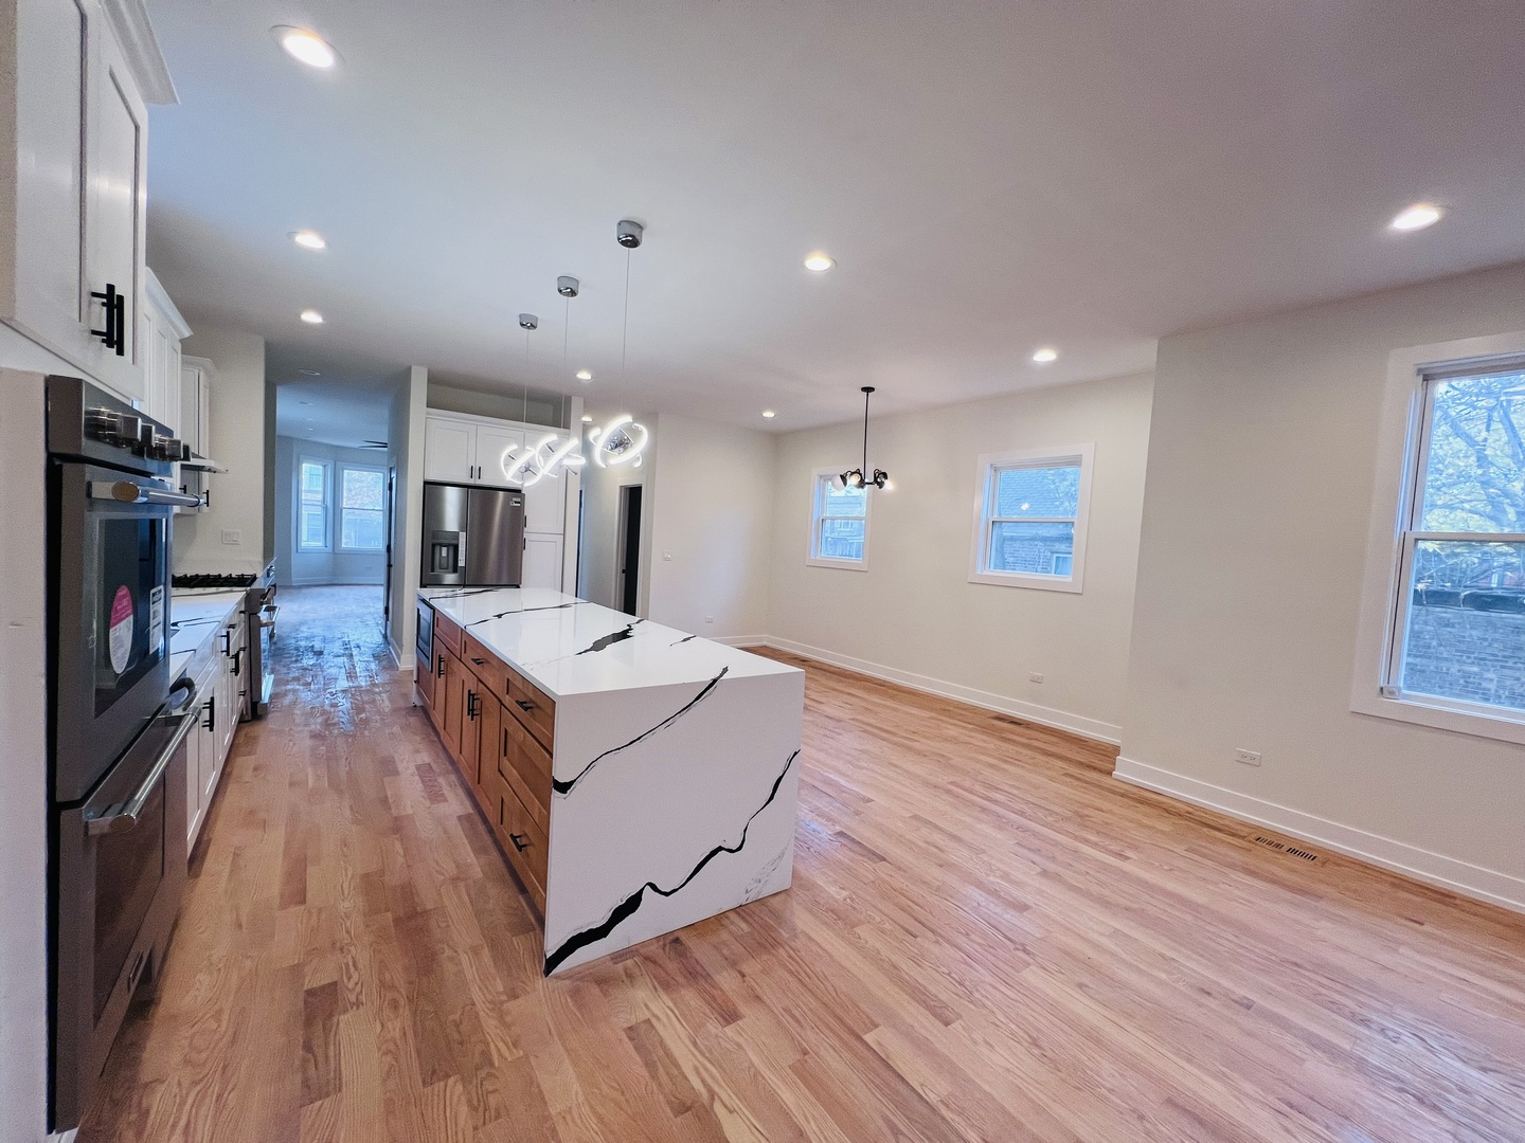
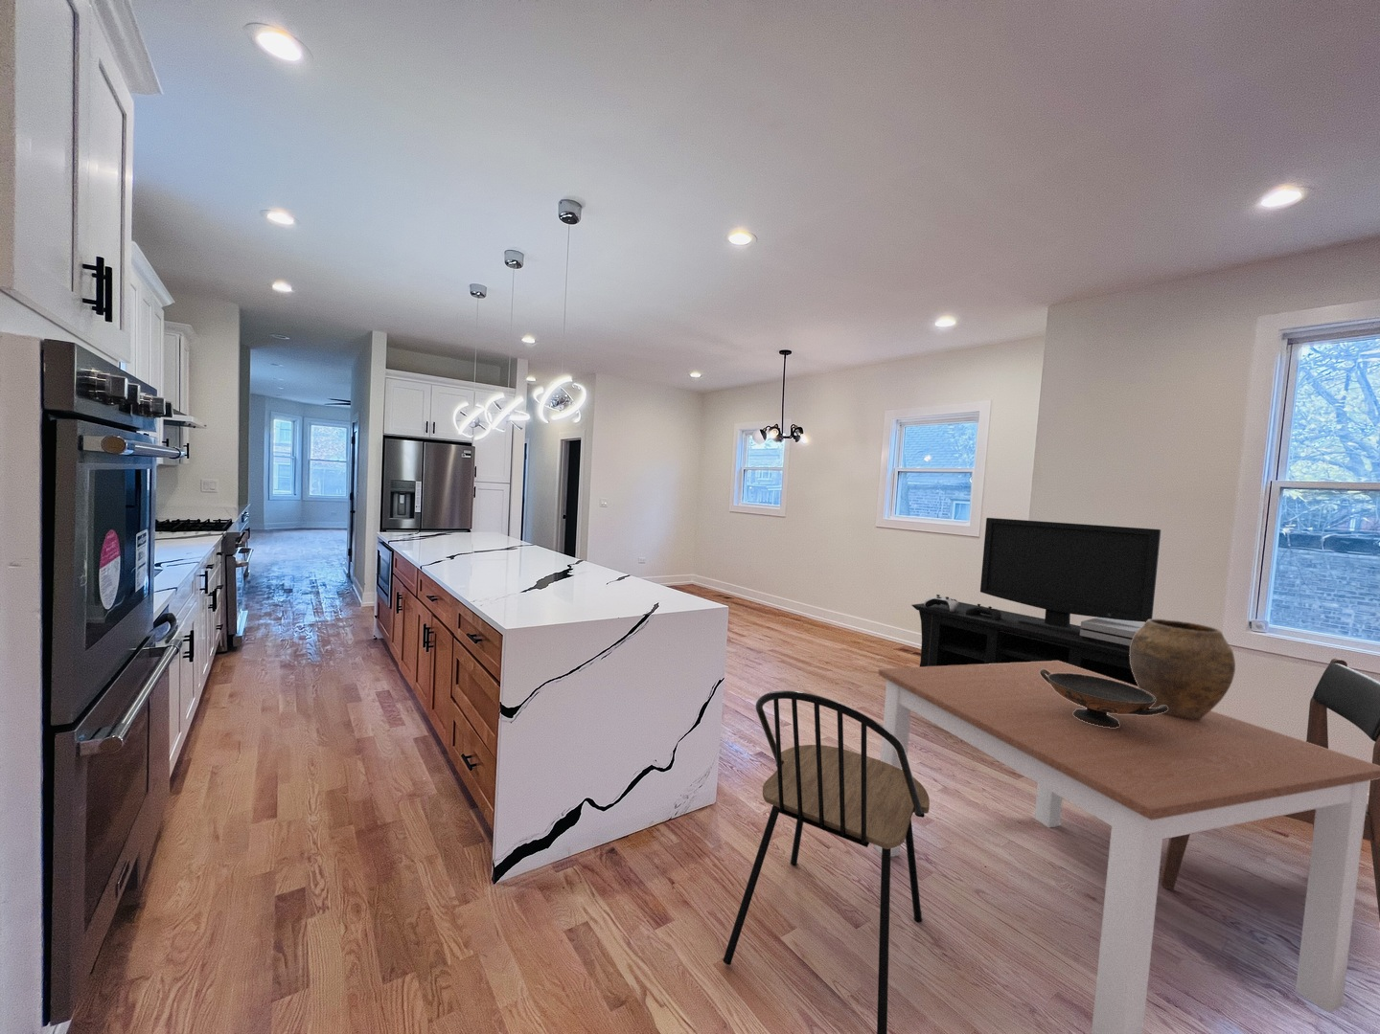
+ vase (1178, 667)
+ dining chair (1282, 815)
+ decorative bowl (1096, 702)
+ dining chair (839, 805)
+ dining table (1081, 808)
+ media console (1046, 625)
